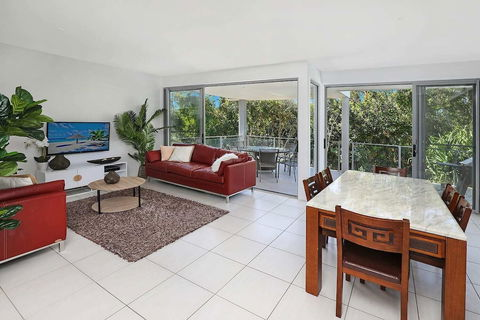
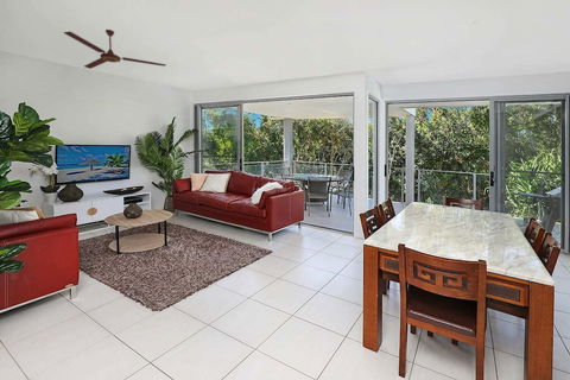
+ ceiling fan (118, 56)
